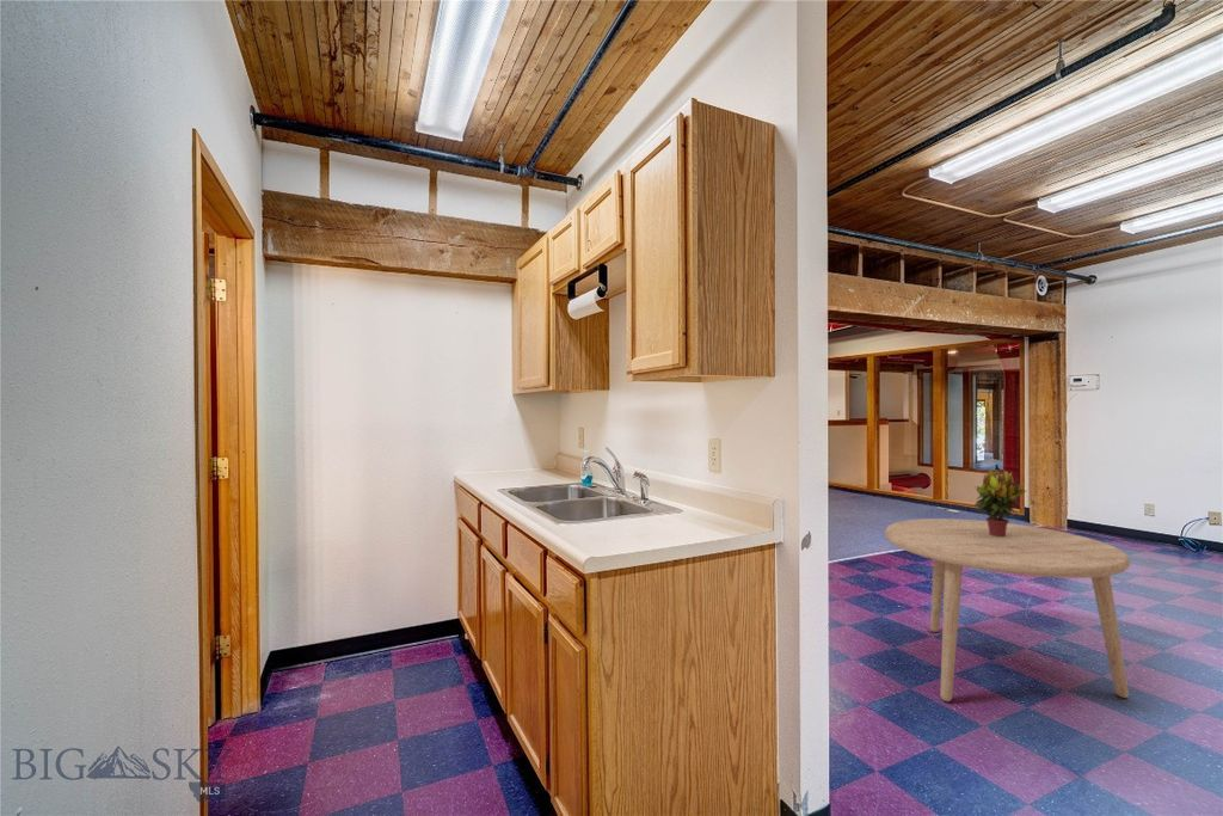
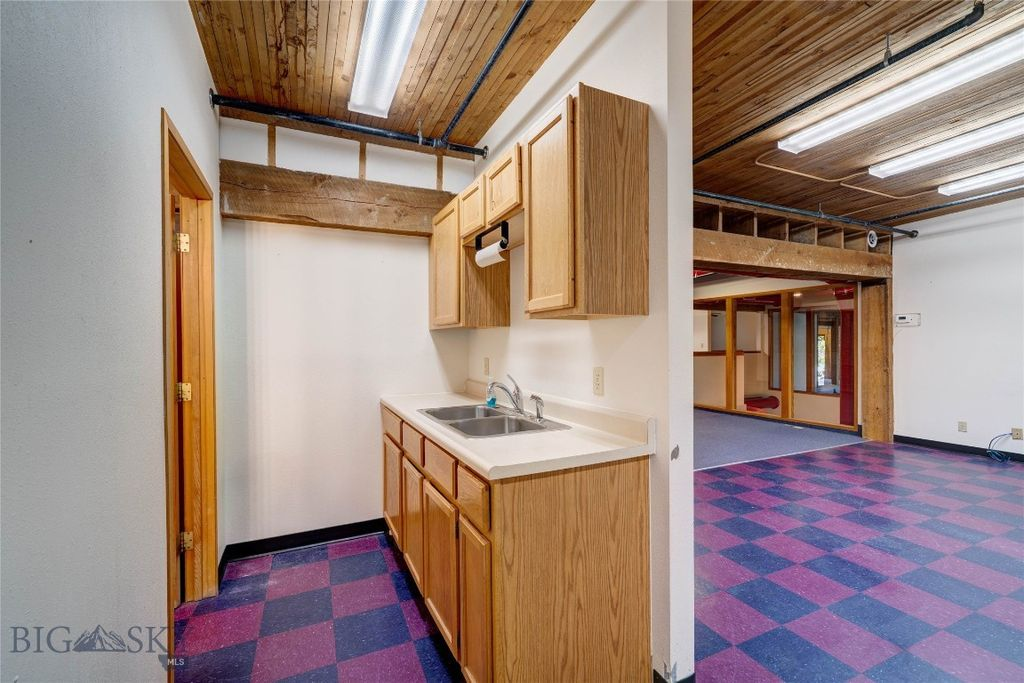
- potted plant (996, 502)
- dining table (996, 571)
